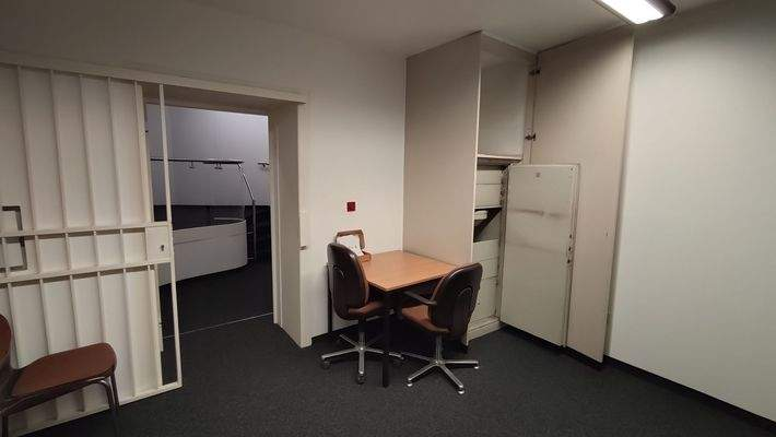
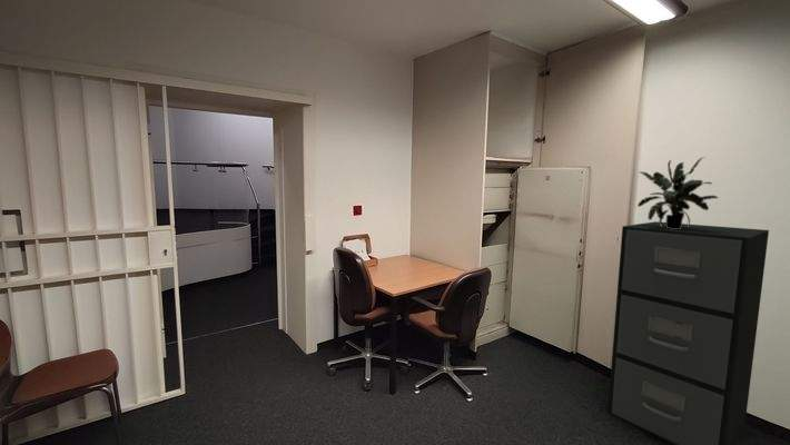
+ filing cabinet (682, 327)
+ potted plant (677, 192)
